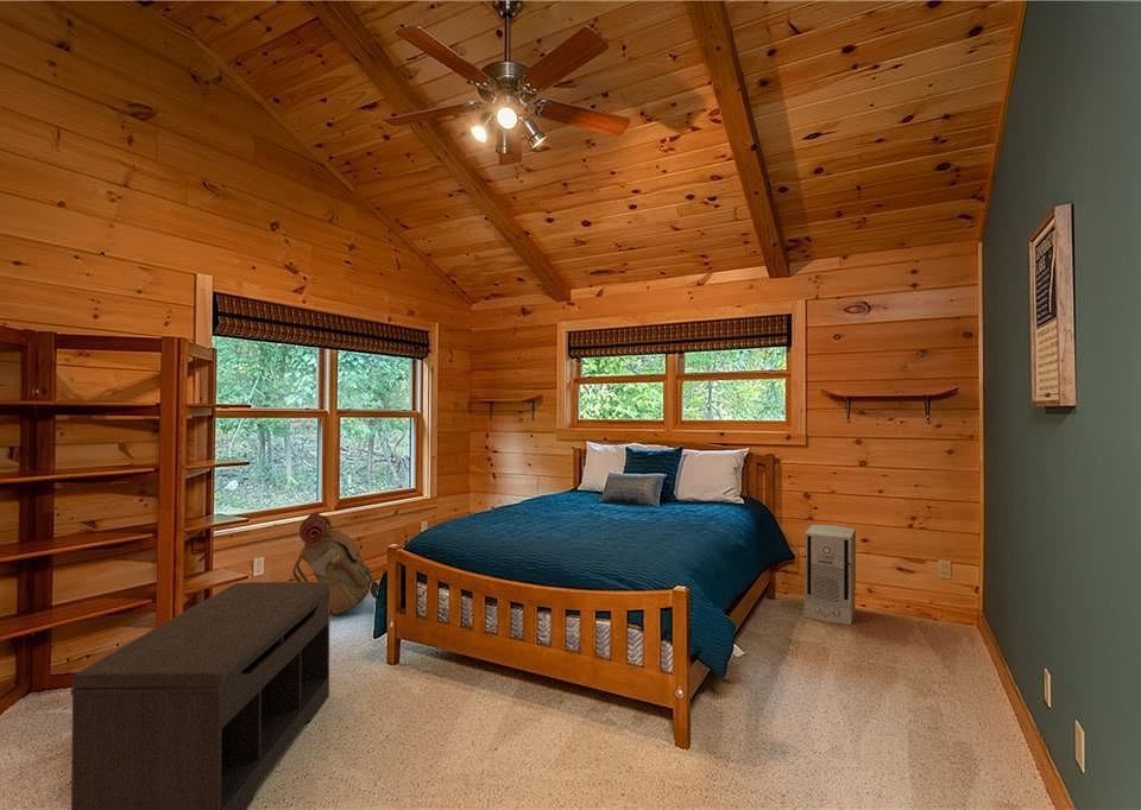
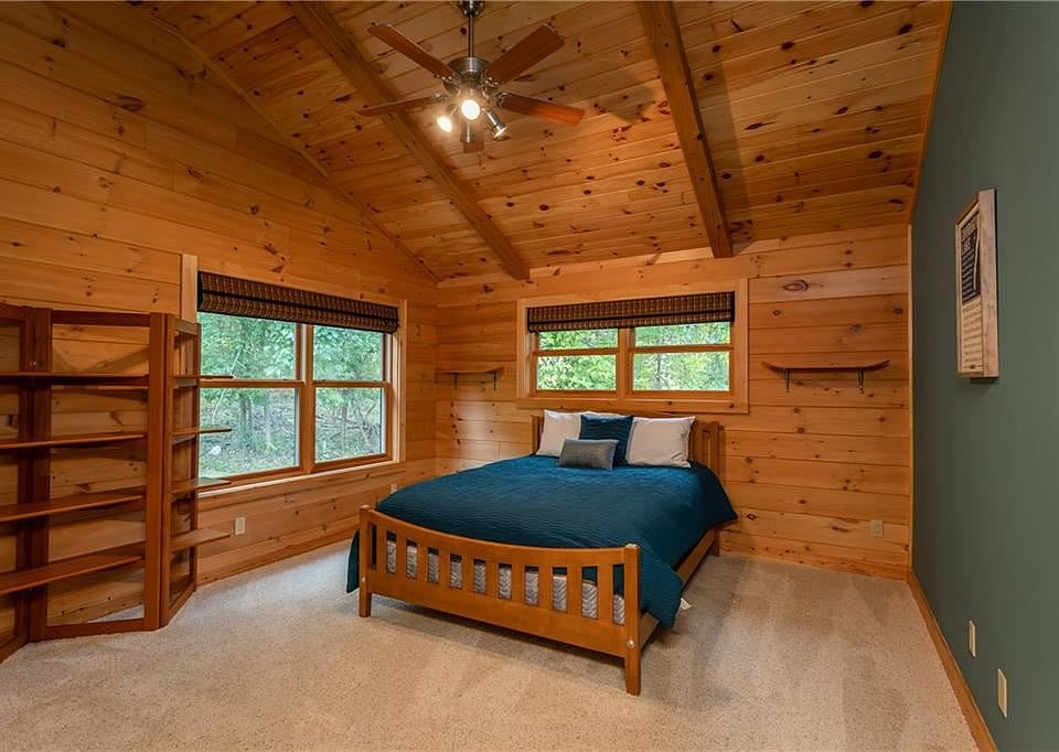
- bench (227, 688)
- air purifier (830, 571)
- backpack (340, 561)
